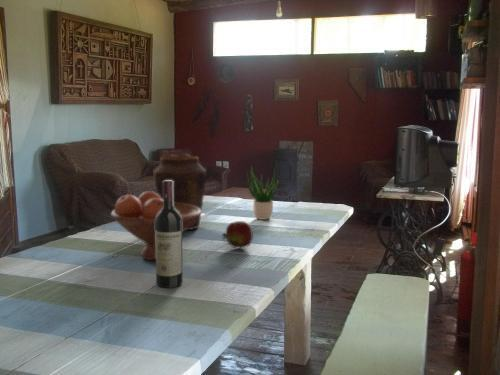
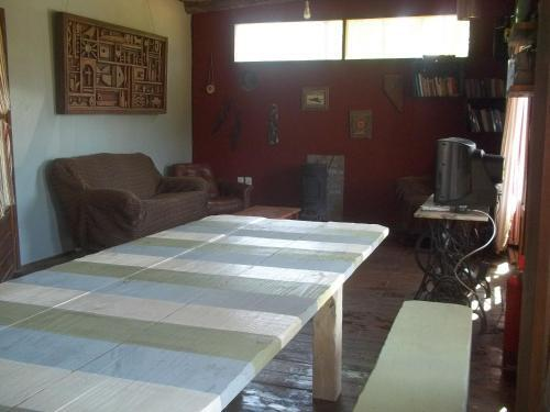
- wine bottle (168, 232)
- fruit (236, 235)
- vase (180, 192)
- potted plant (261, 191)
- fruit bowl (154, 224)
